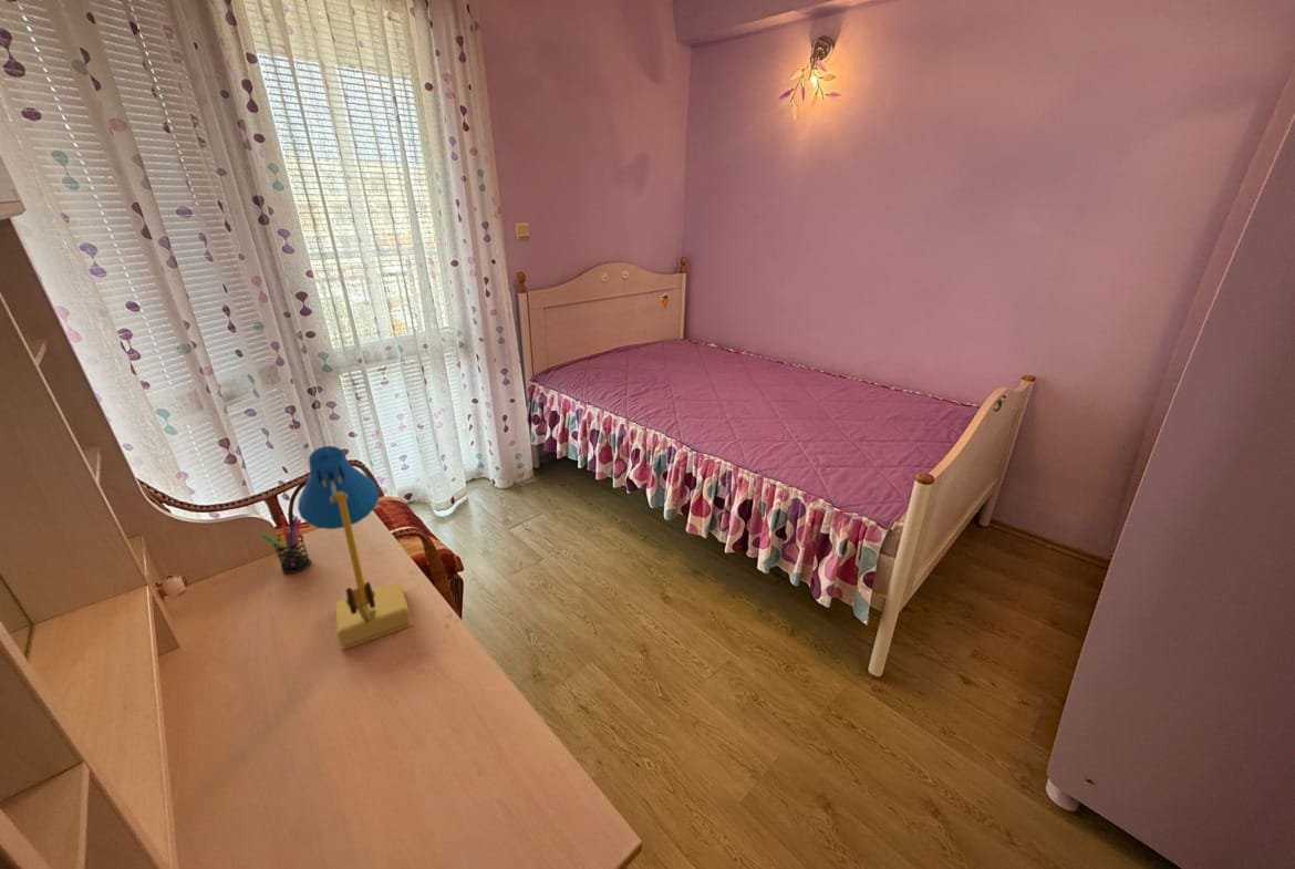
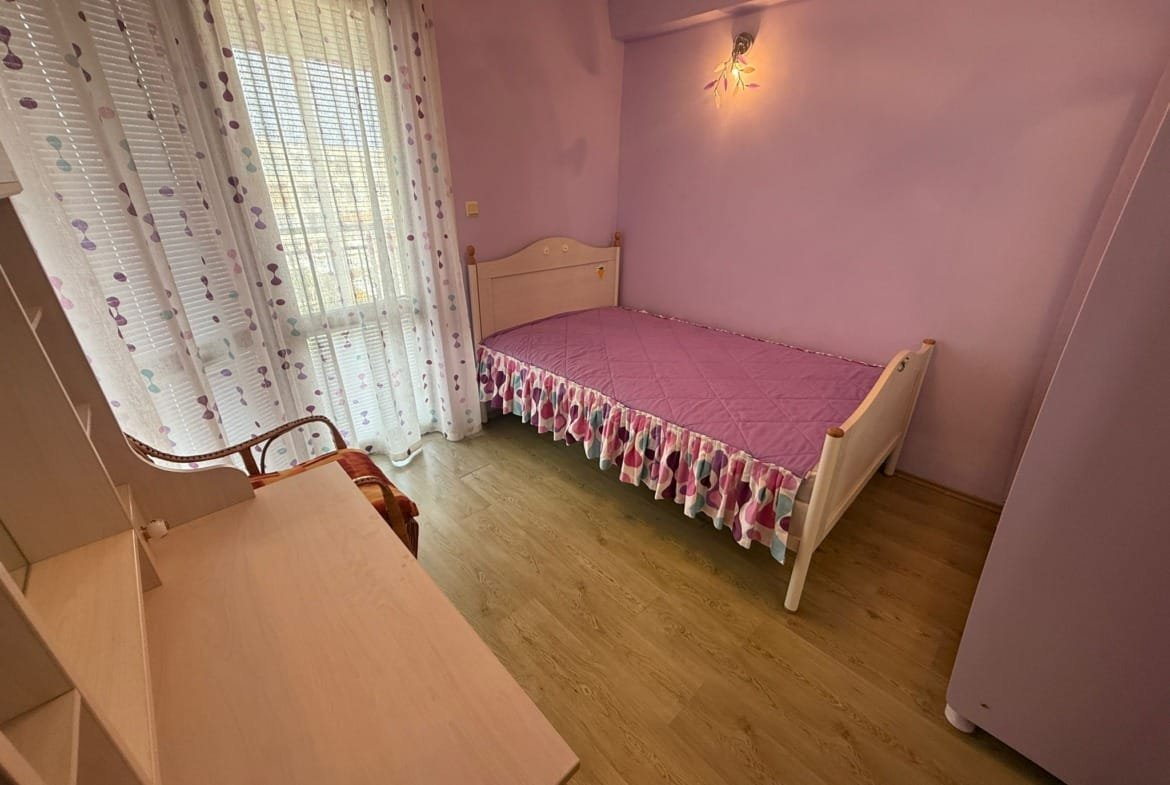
- desk lamp (350, 550)
- pen holder (286, 544)
